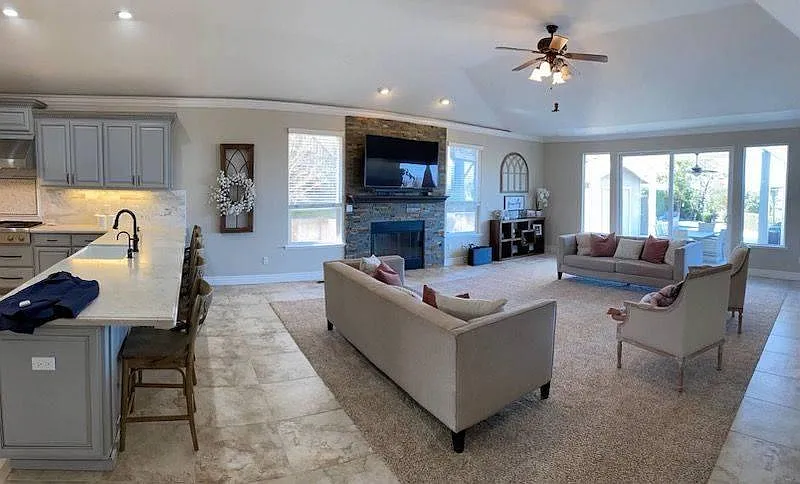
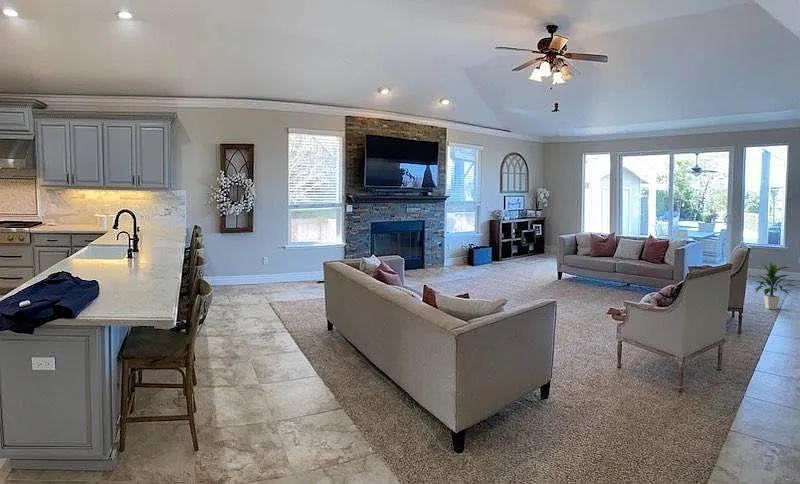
+ indoor plant (772, 284)
